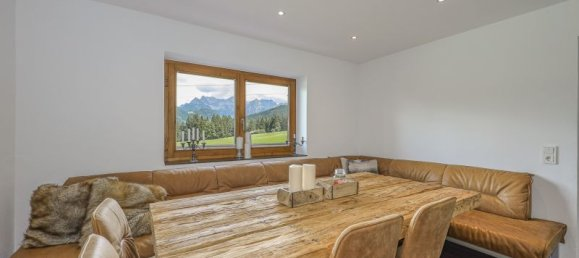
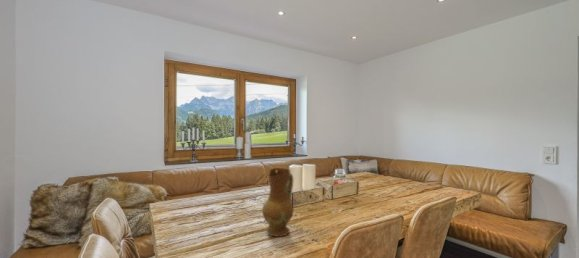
+ ceramic jug (278, 200)
